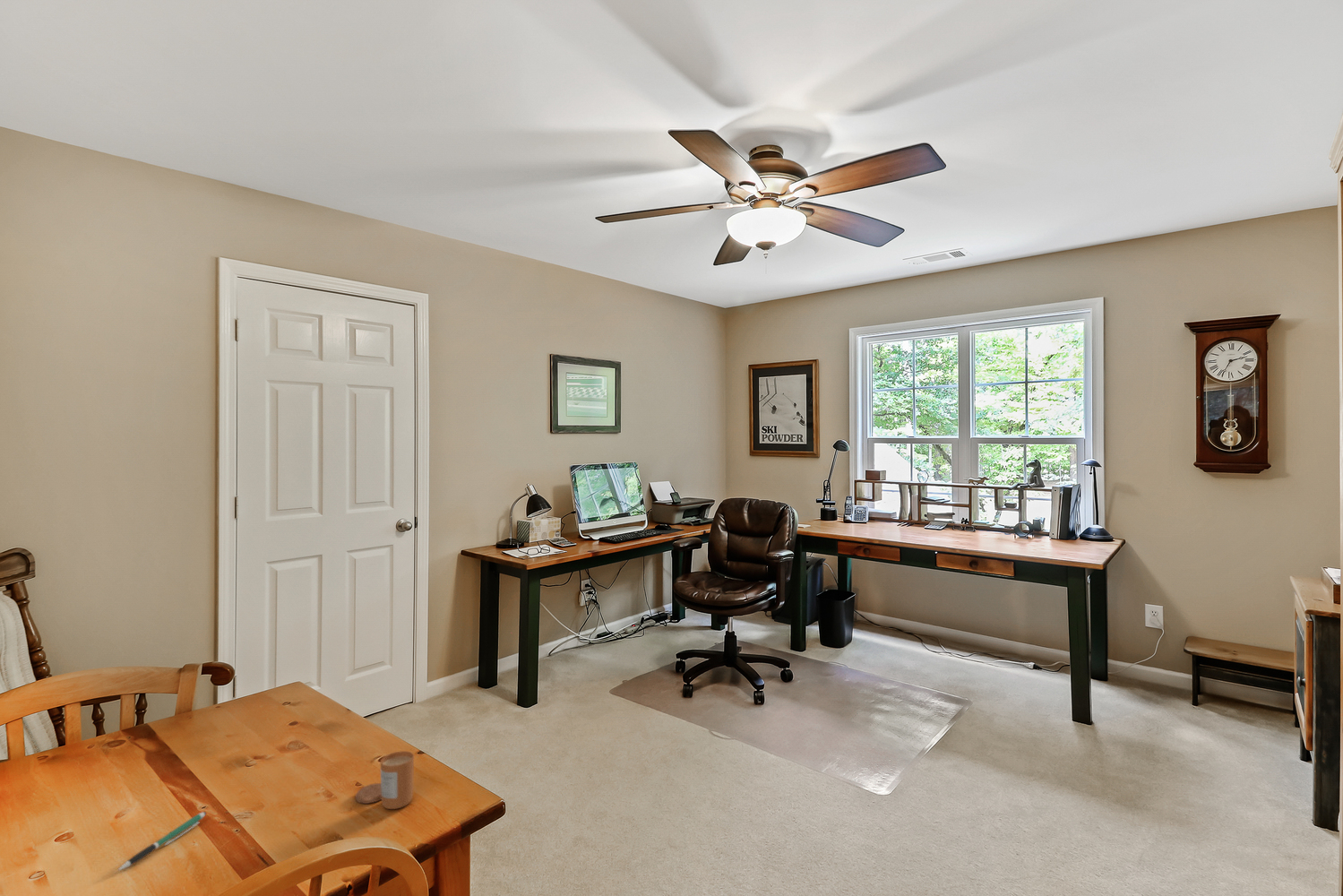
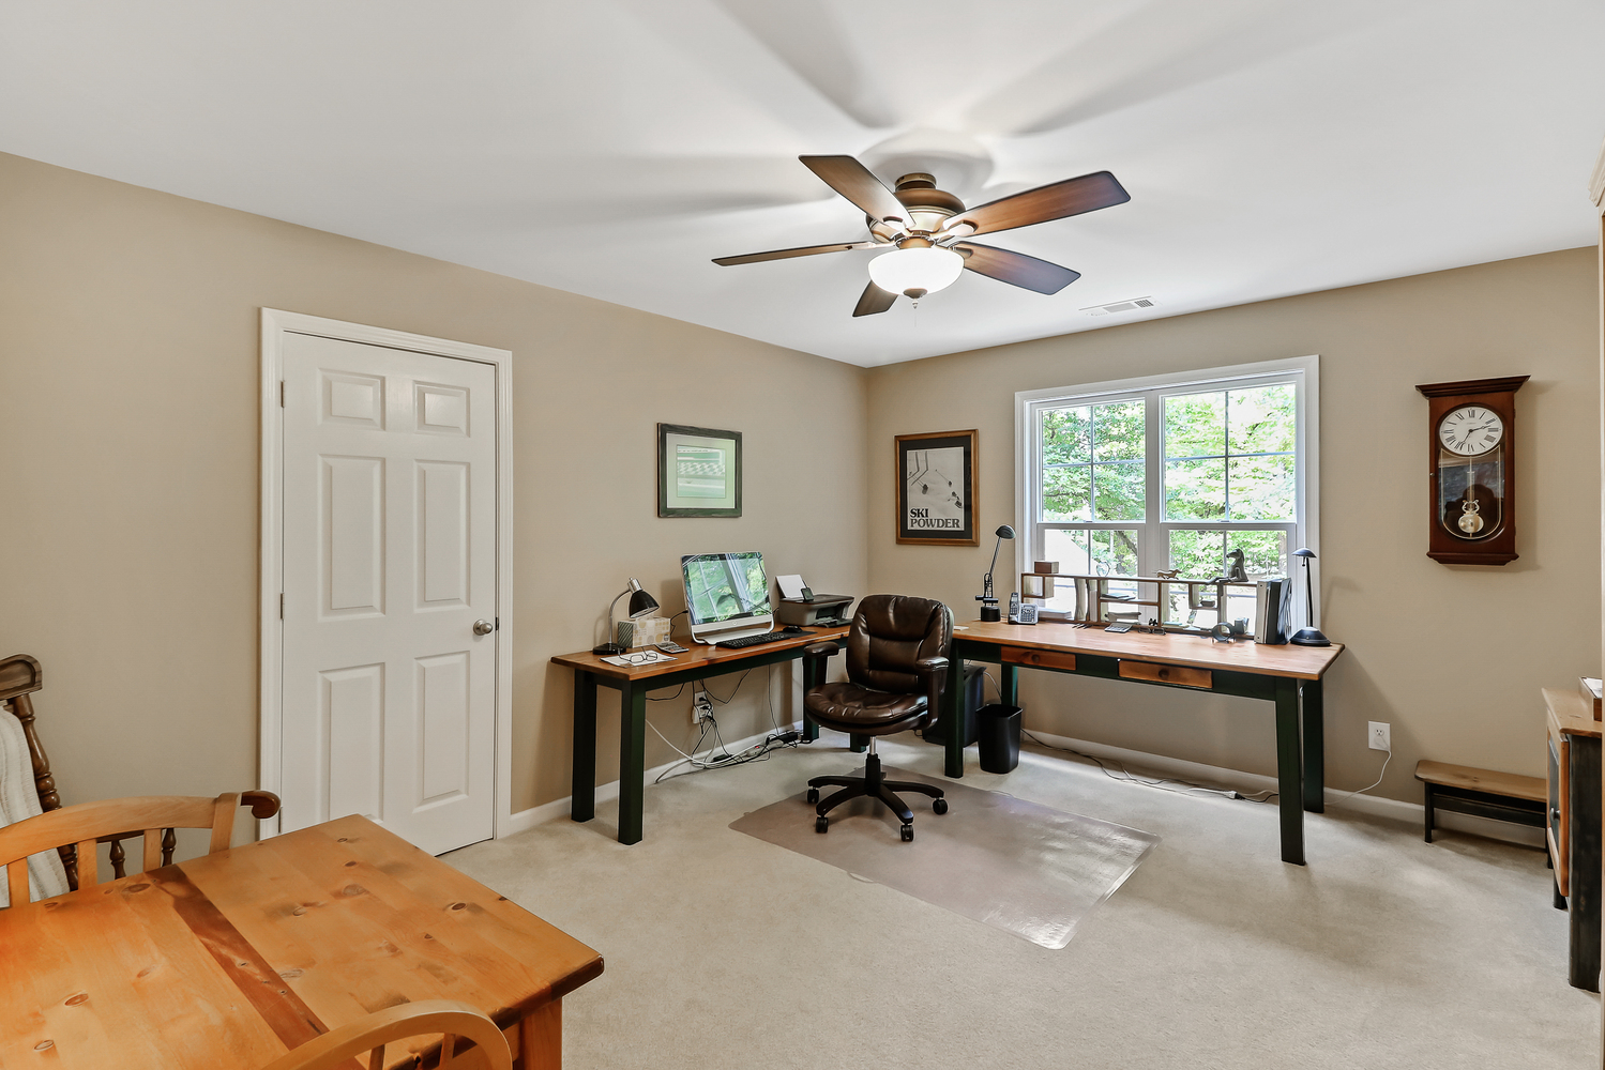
- candle (384, 776)
- pen (165, 839)
